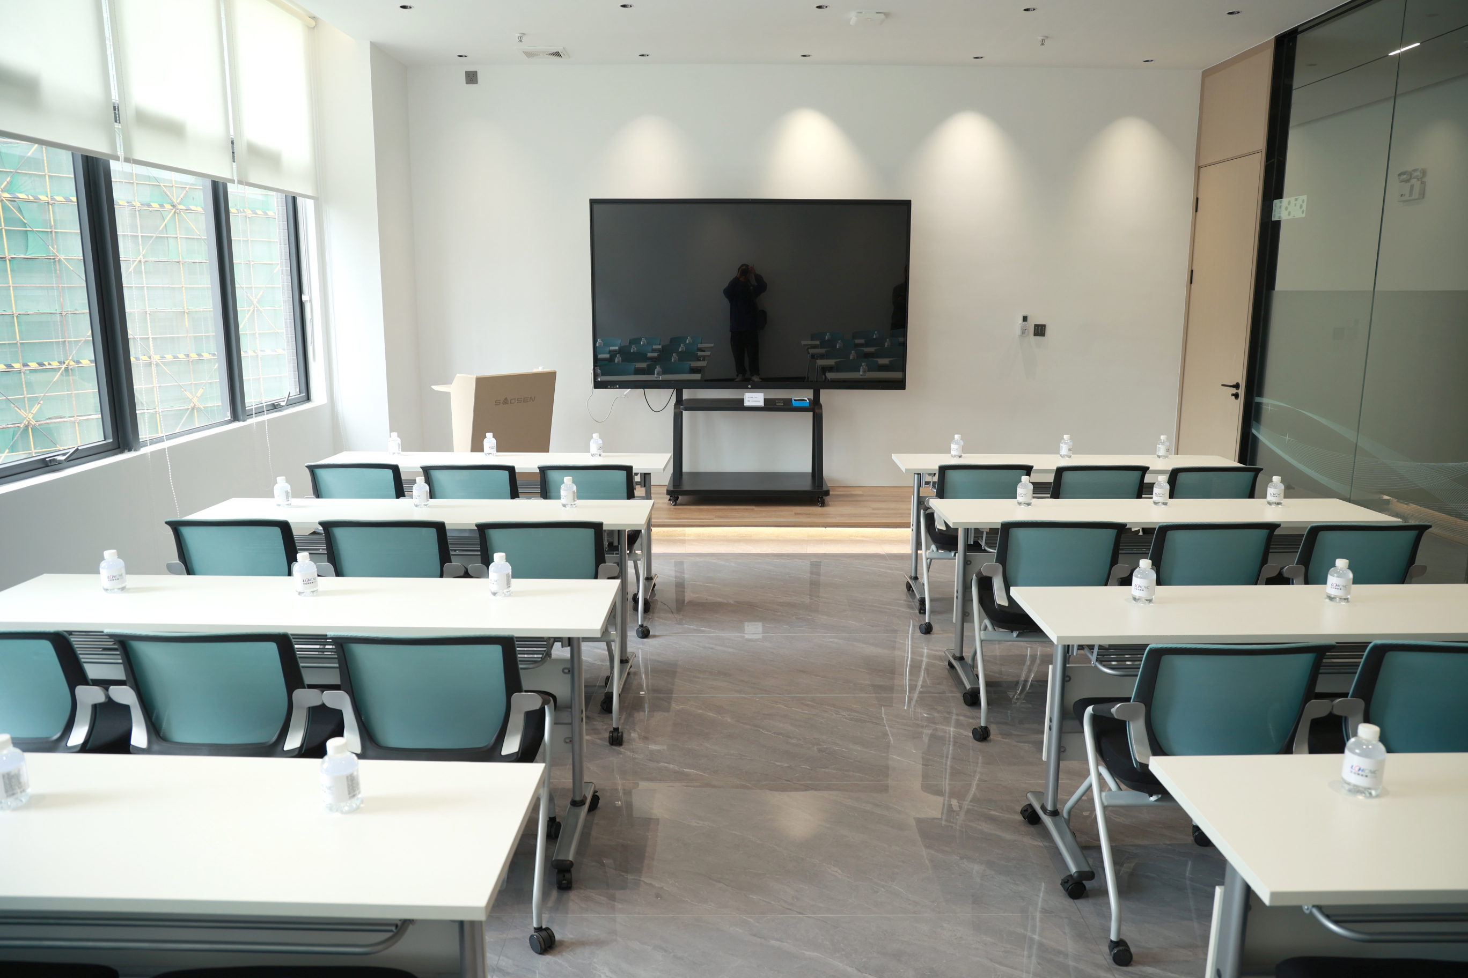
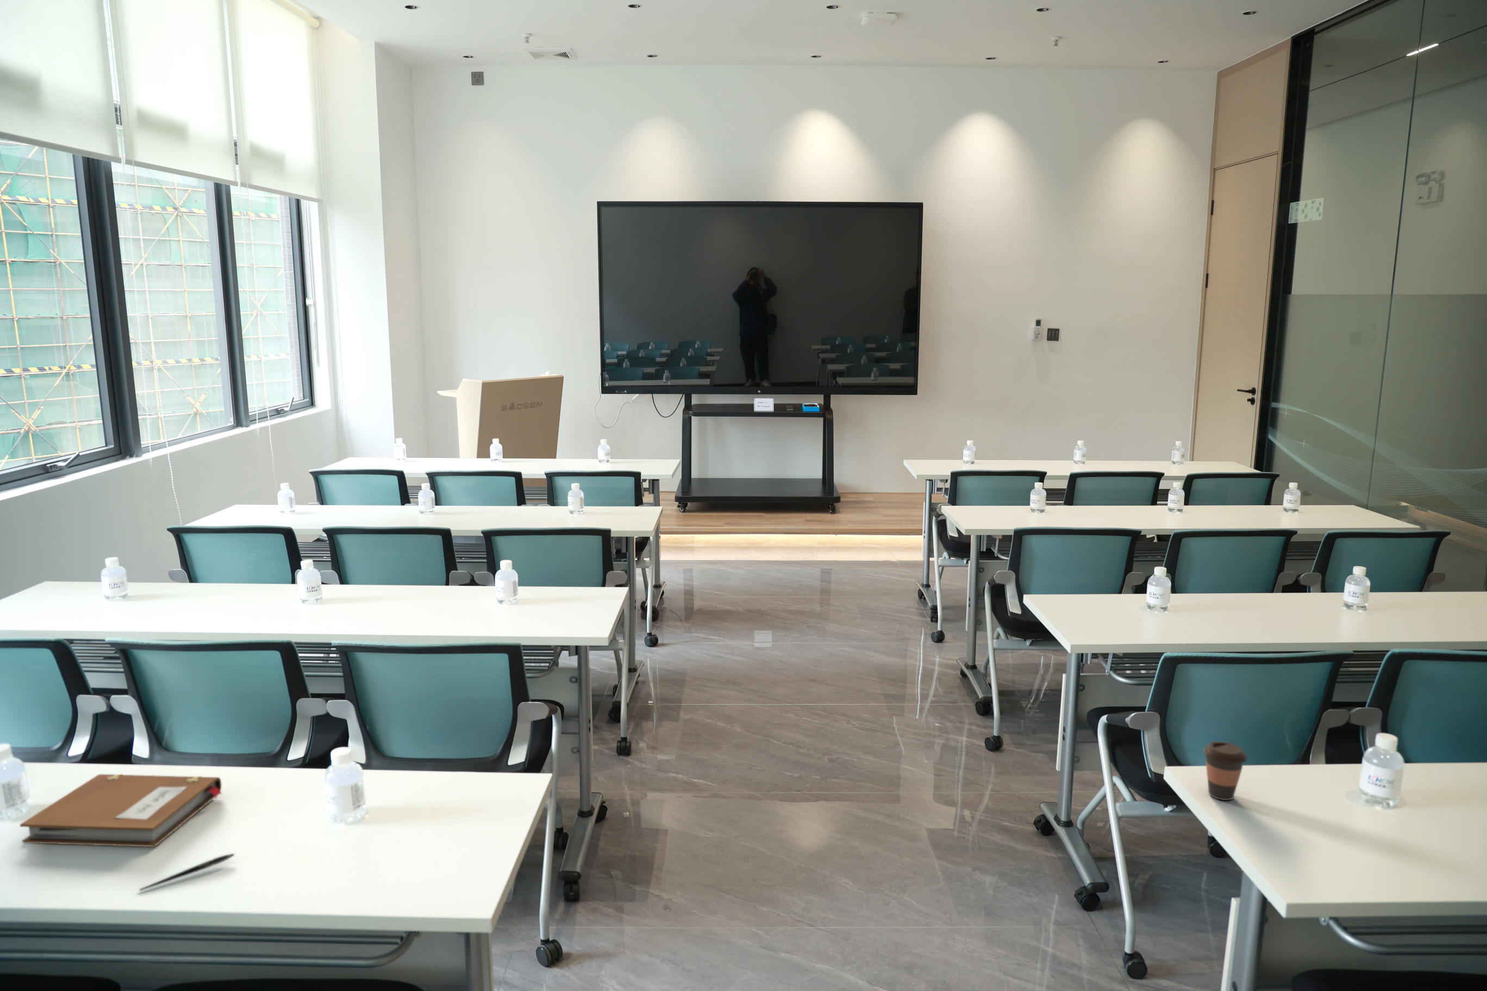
+ pen (187, 870)
+ notebook (131, 806)
+ coffee cup (1223, 772)
